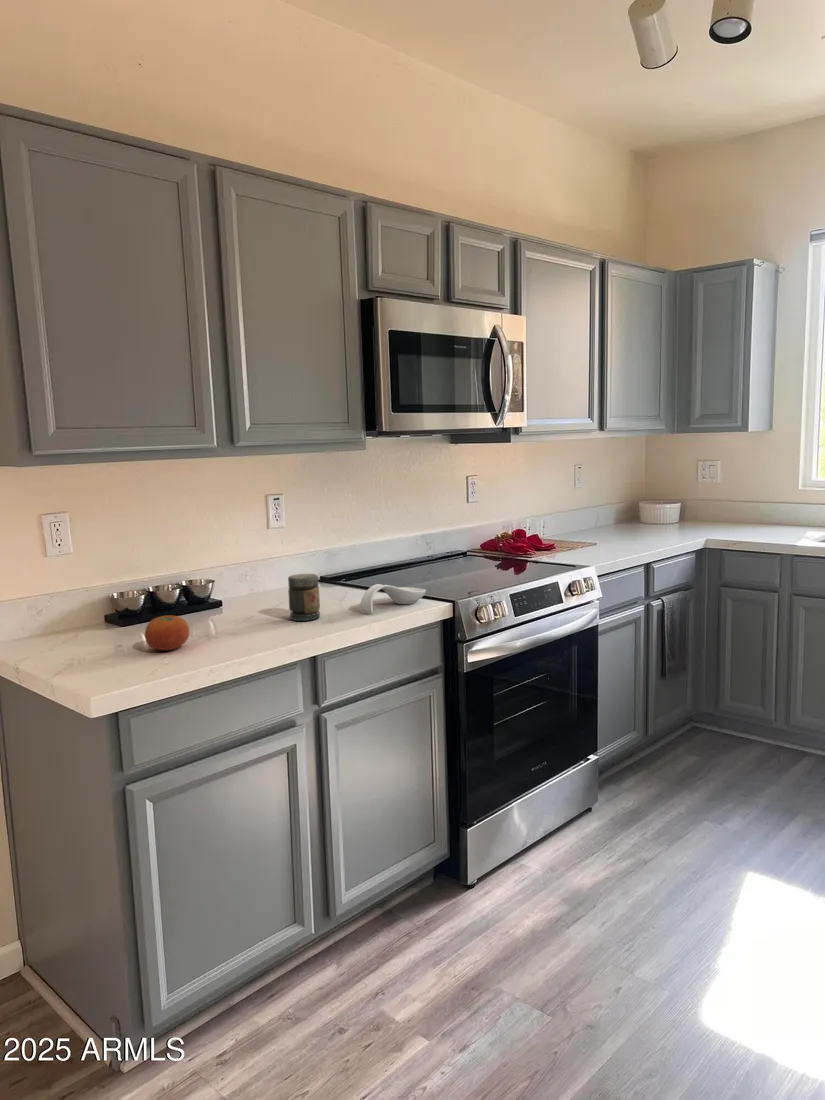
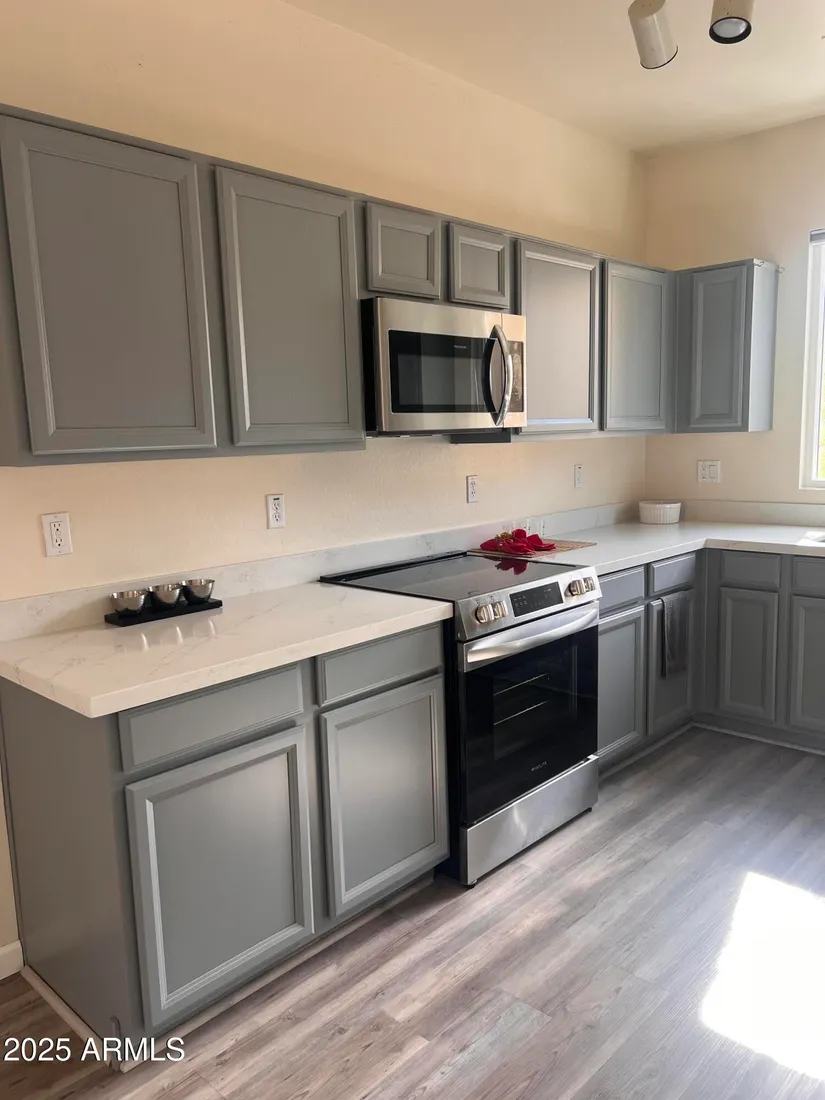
- jar (304, 596)
- fruit (167, 633)
- spoon rest (393, 593)
